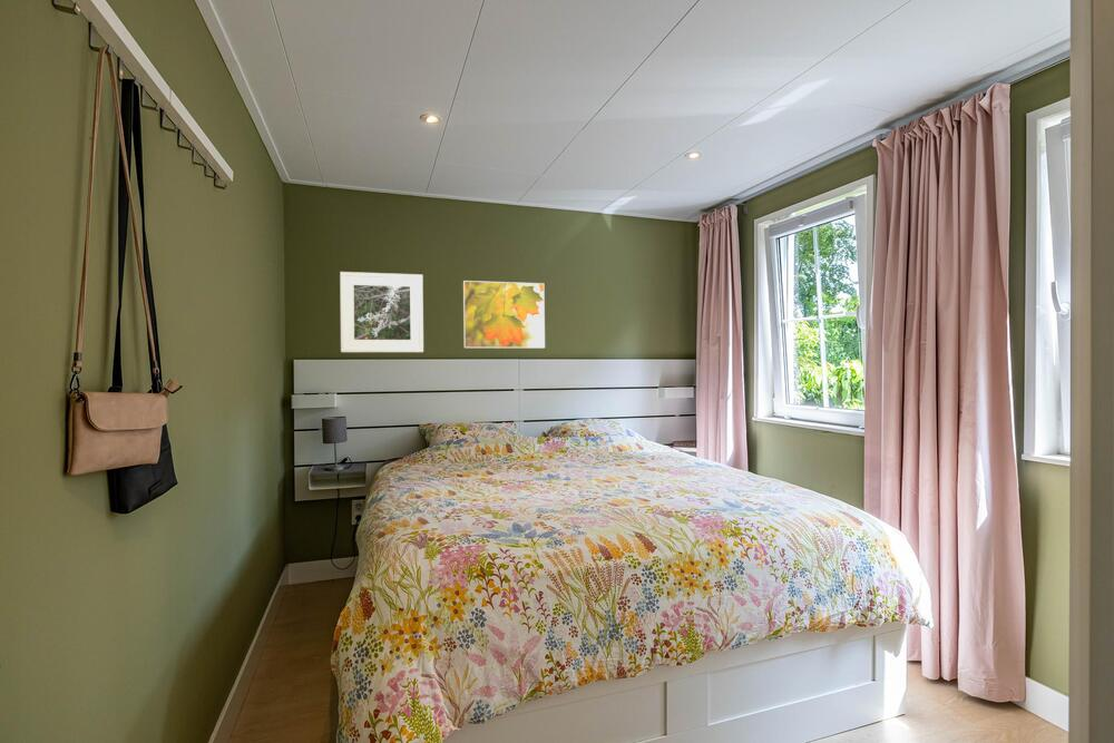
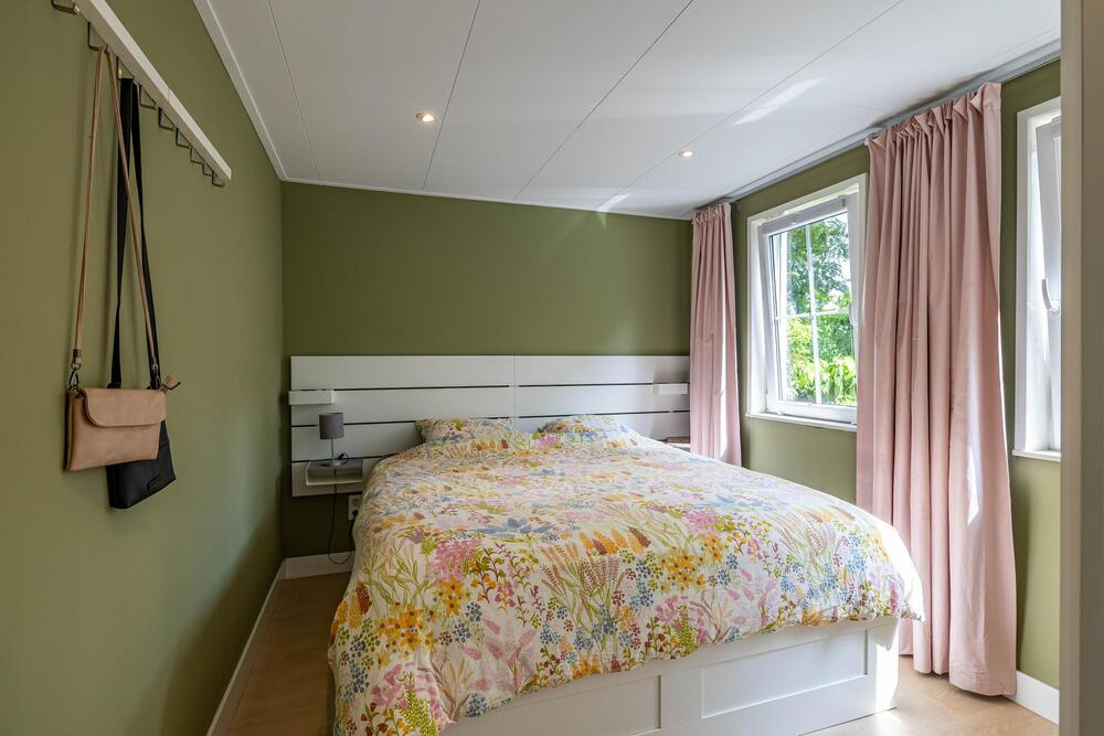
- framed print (505, 314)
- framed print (382, 312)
